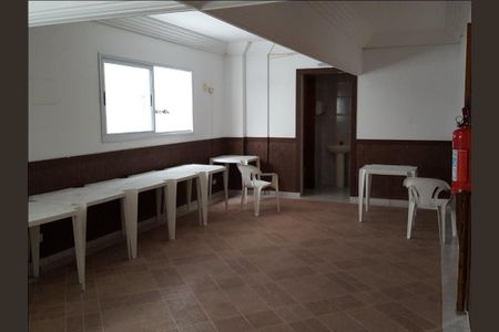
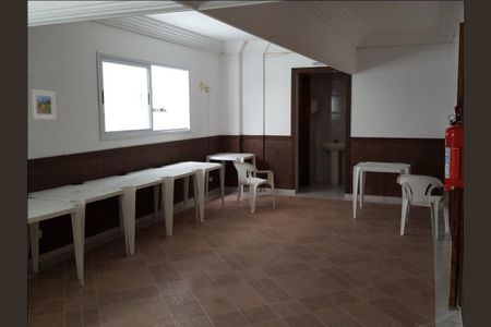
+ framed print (44, 105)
